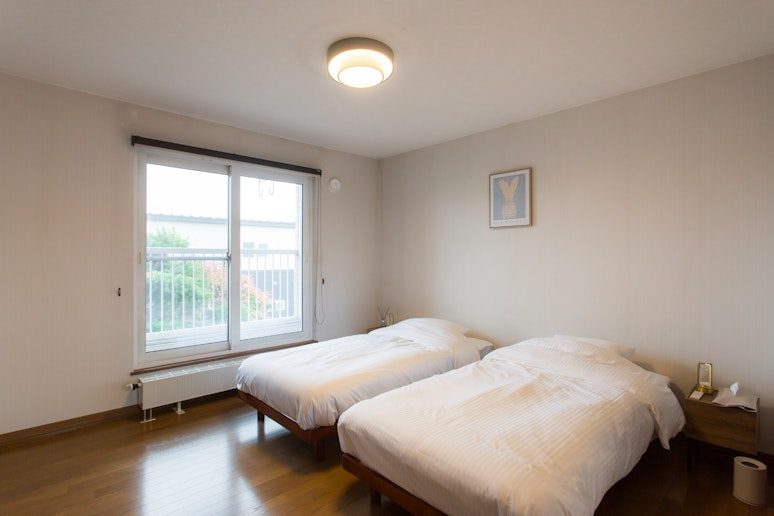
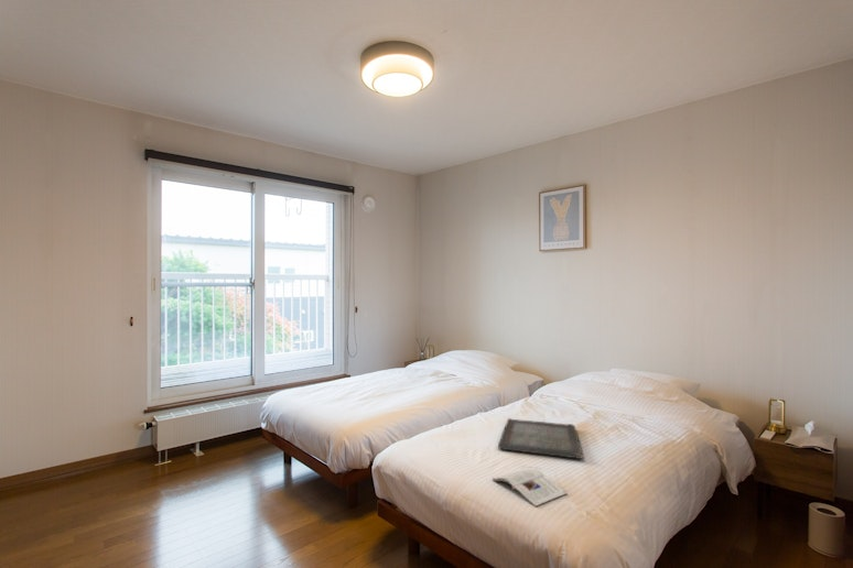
+ serving tray (540, 436)
+ magazine (528, 481)
